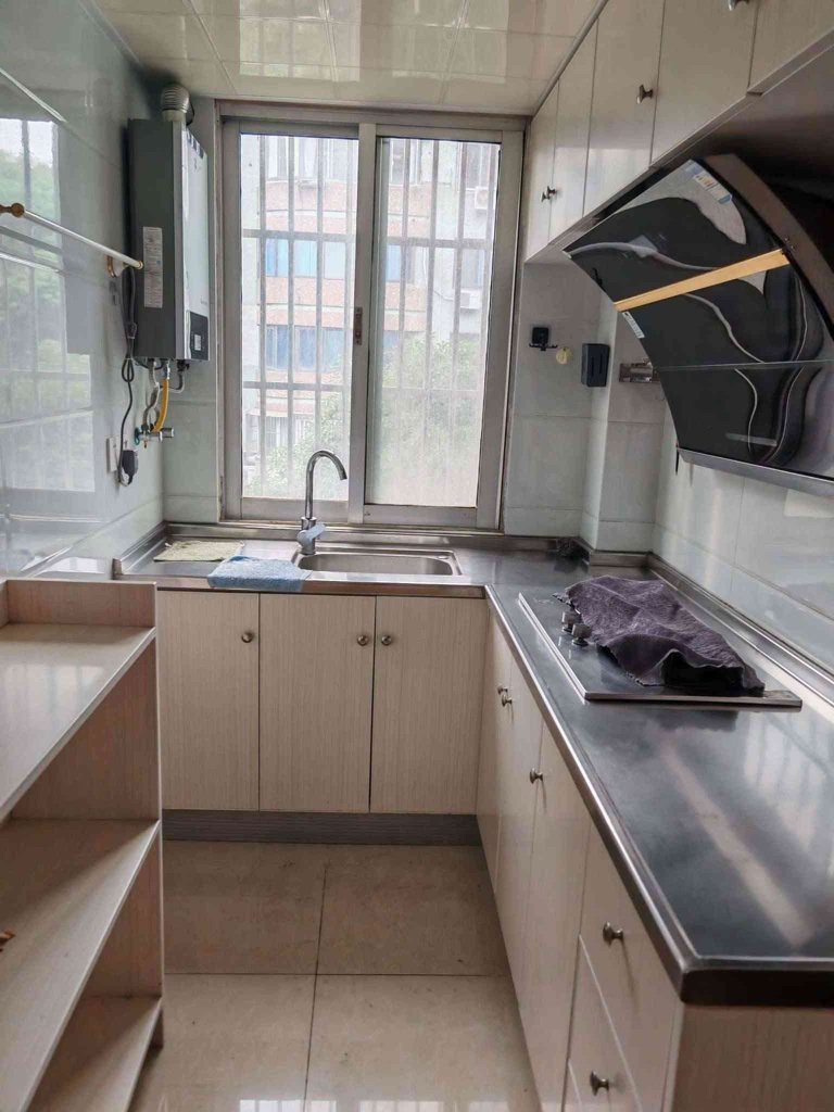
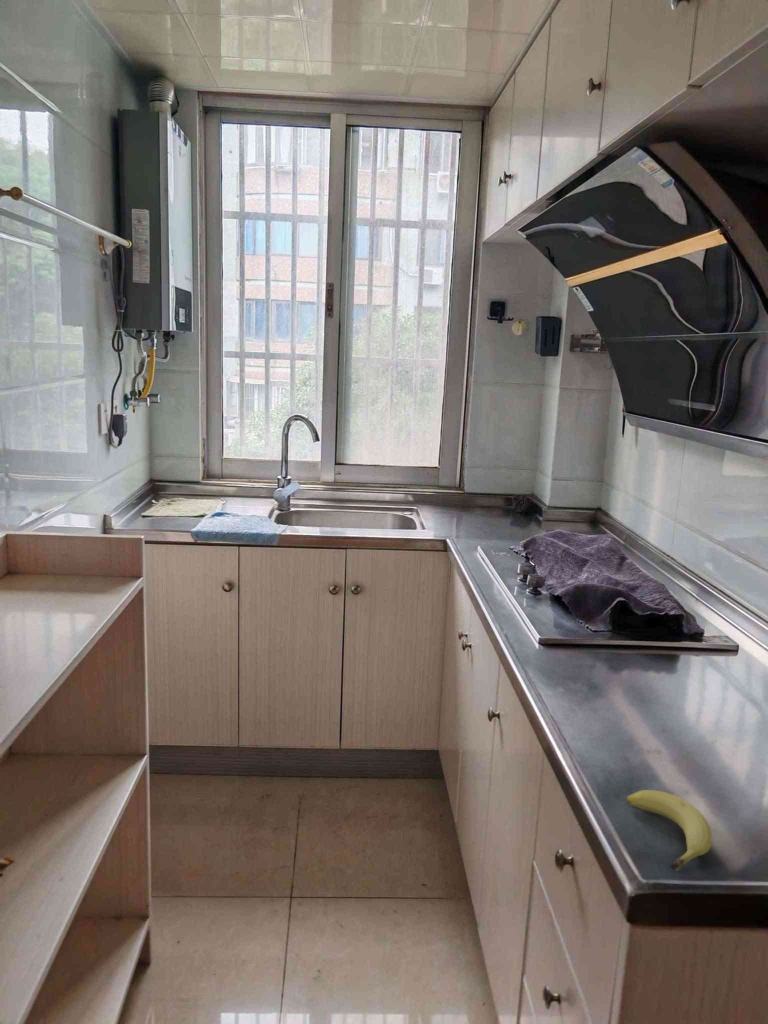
+ fruit (675, 822)
